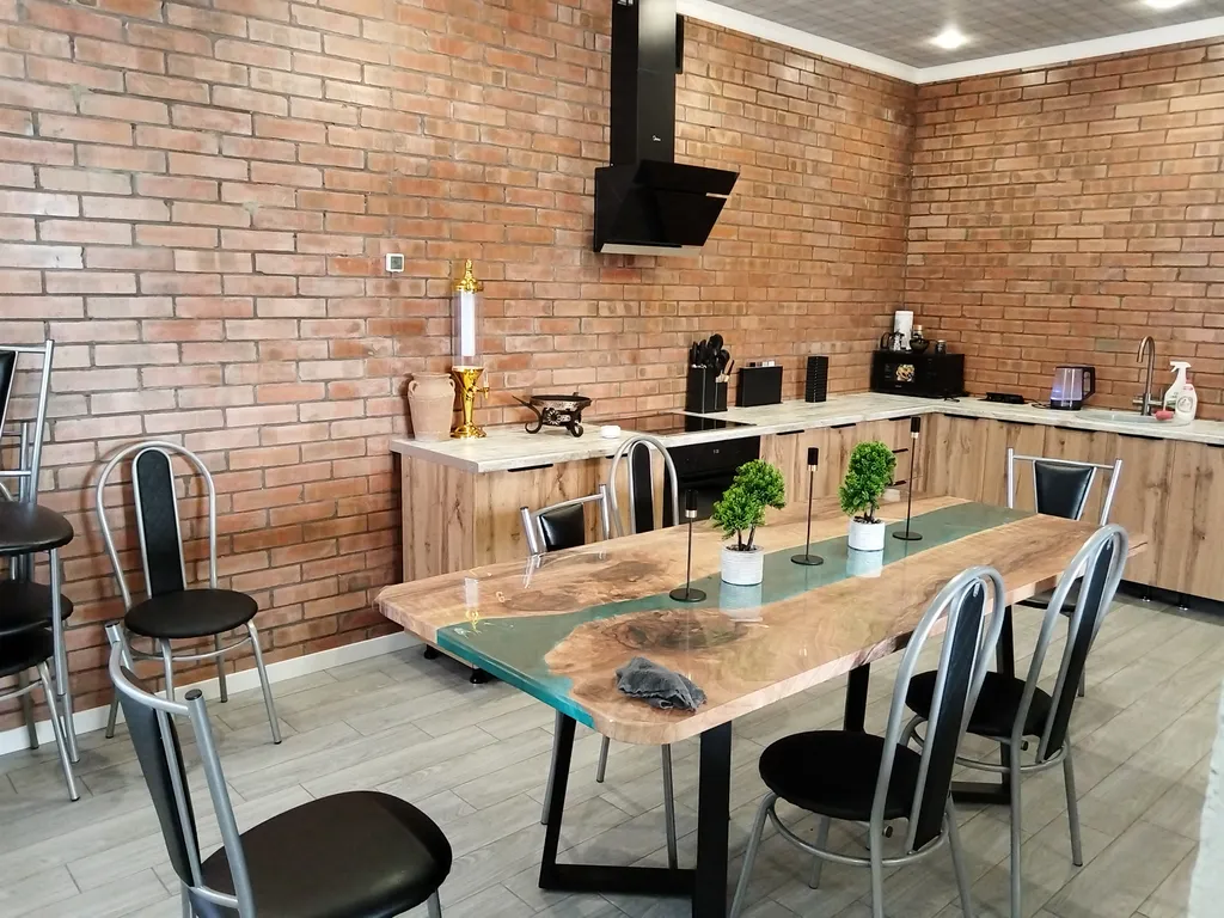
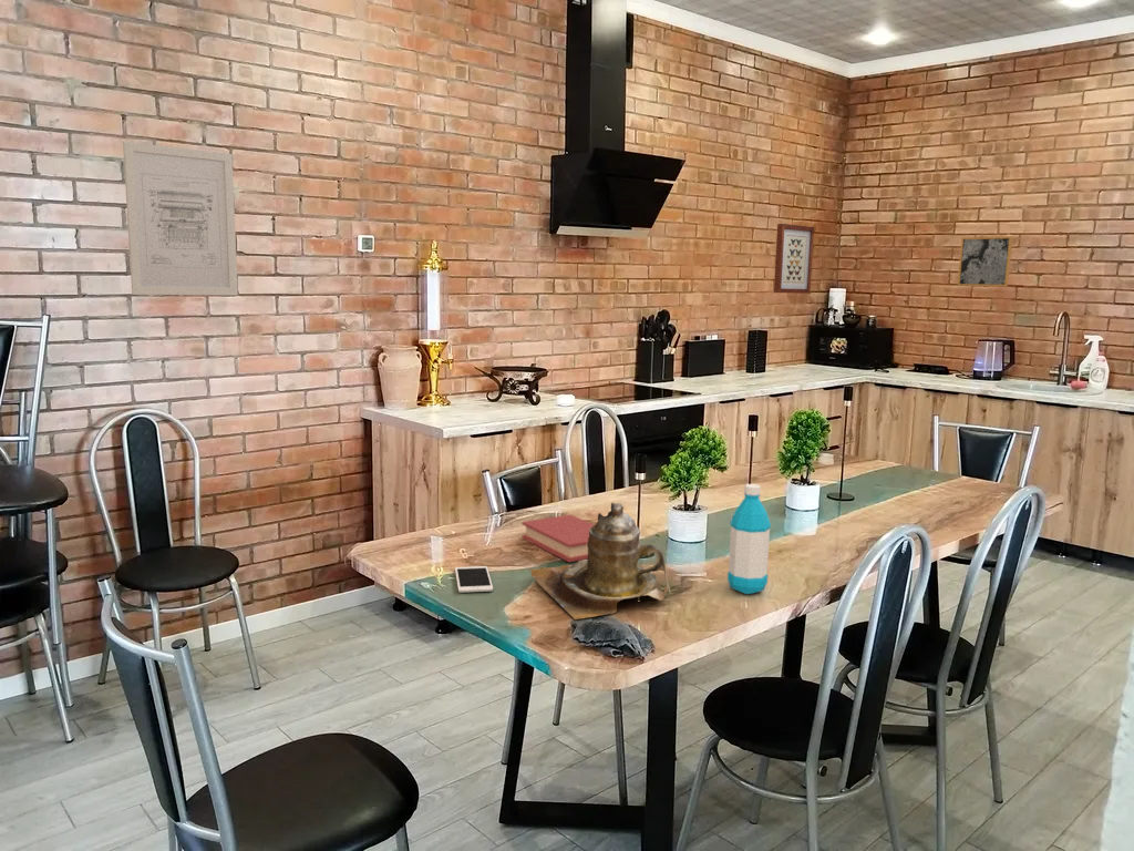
+ wall art (183, 222)
+ water bottle (749, 537)
+ wall art (794, 259)
+ wall art (983, 262)
+ book (569, 536)
+ cell phone (473, 578)
+ teapot (601, 547)
